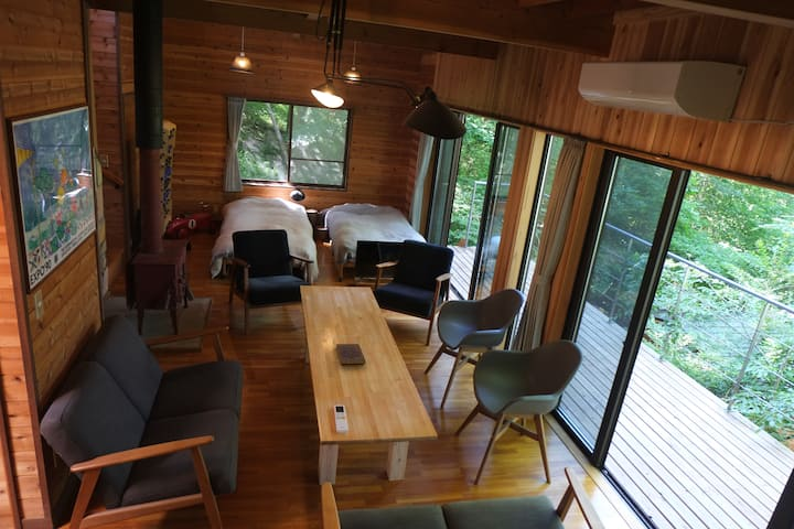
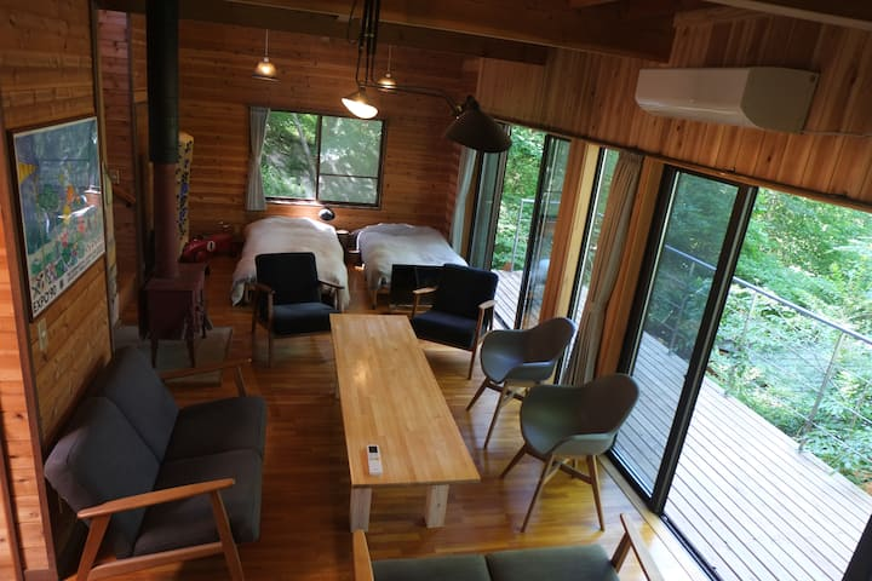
- book (350, 353)
